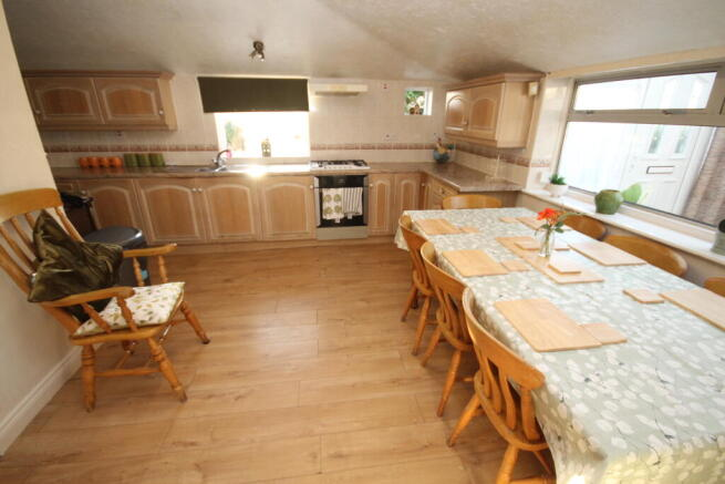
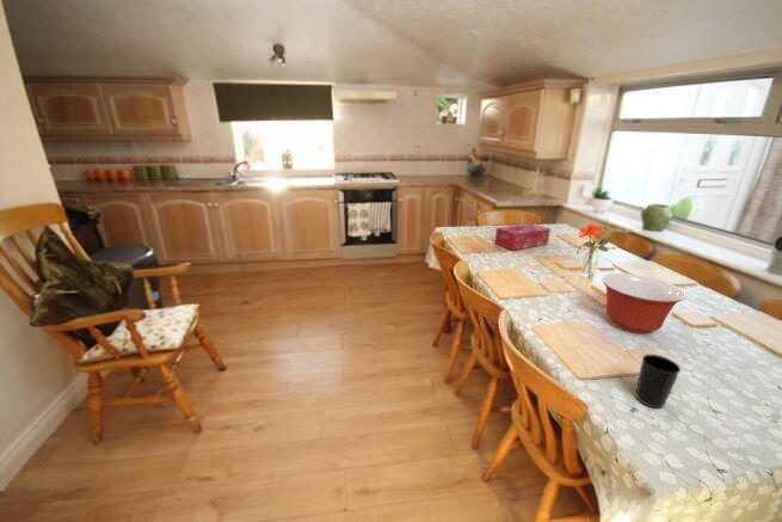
+ mixing bowl (636, 305)
+ tissue box (522, 235)
+ cup (654, 381)
